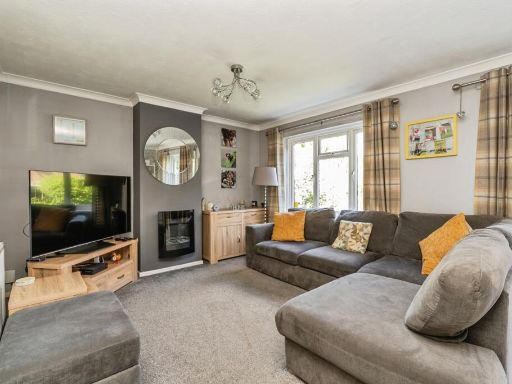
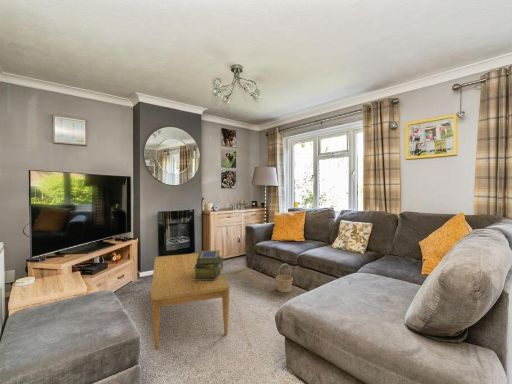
+ coffee table (186, 289)
+ basket (284, 276)
+ stack of books (209, 264)
